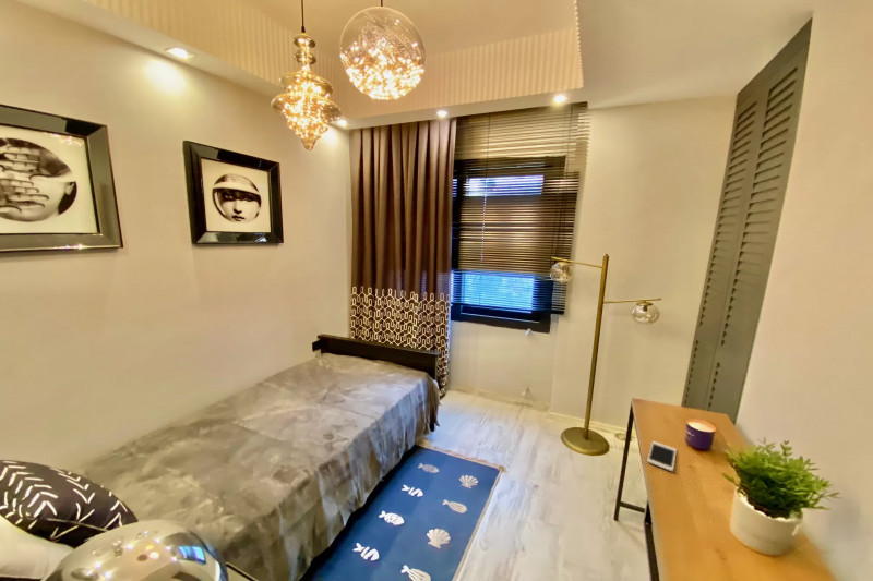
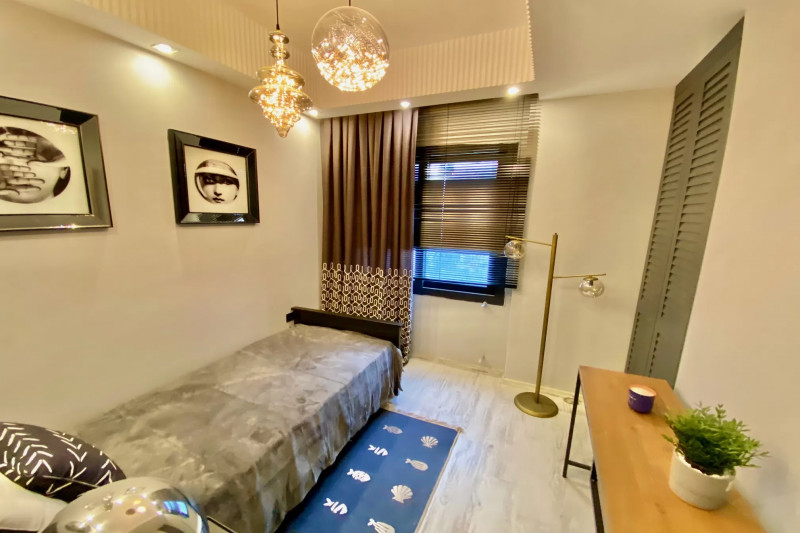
- cell phone (661, 455)
